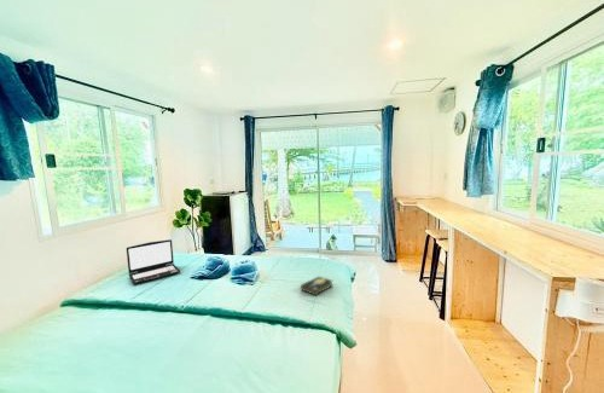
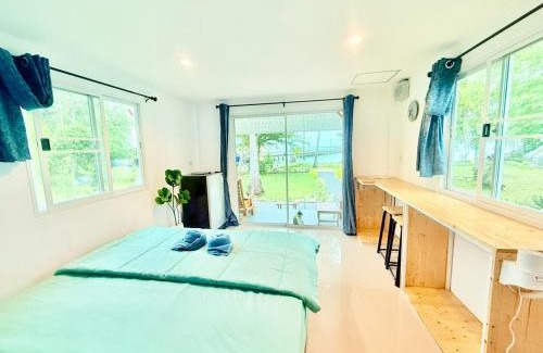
- laptop (153, 260)
- hardback book (316, 284)
